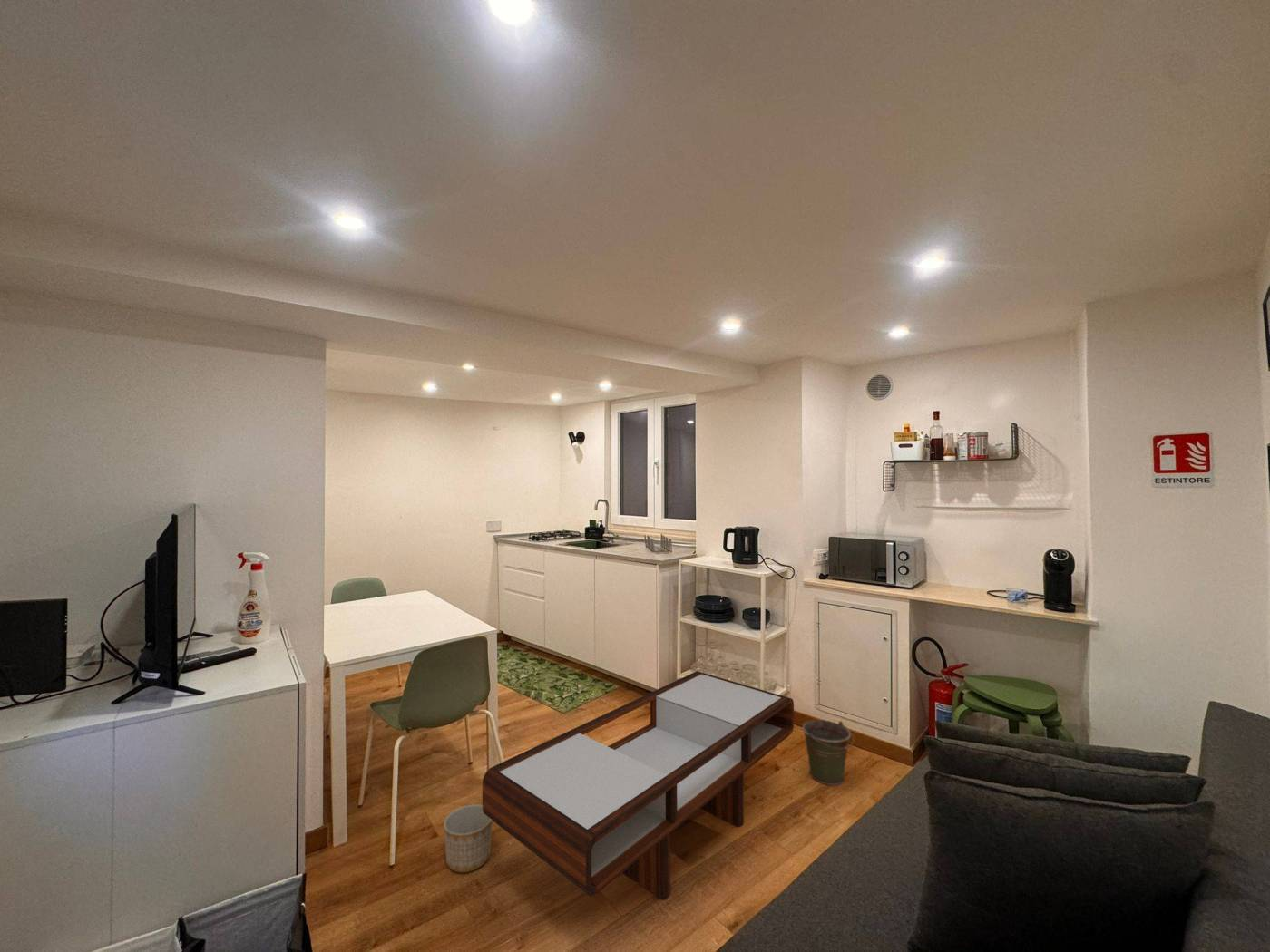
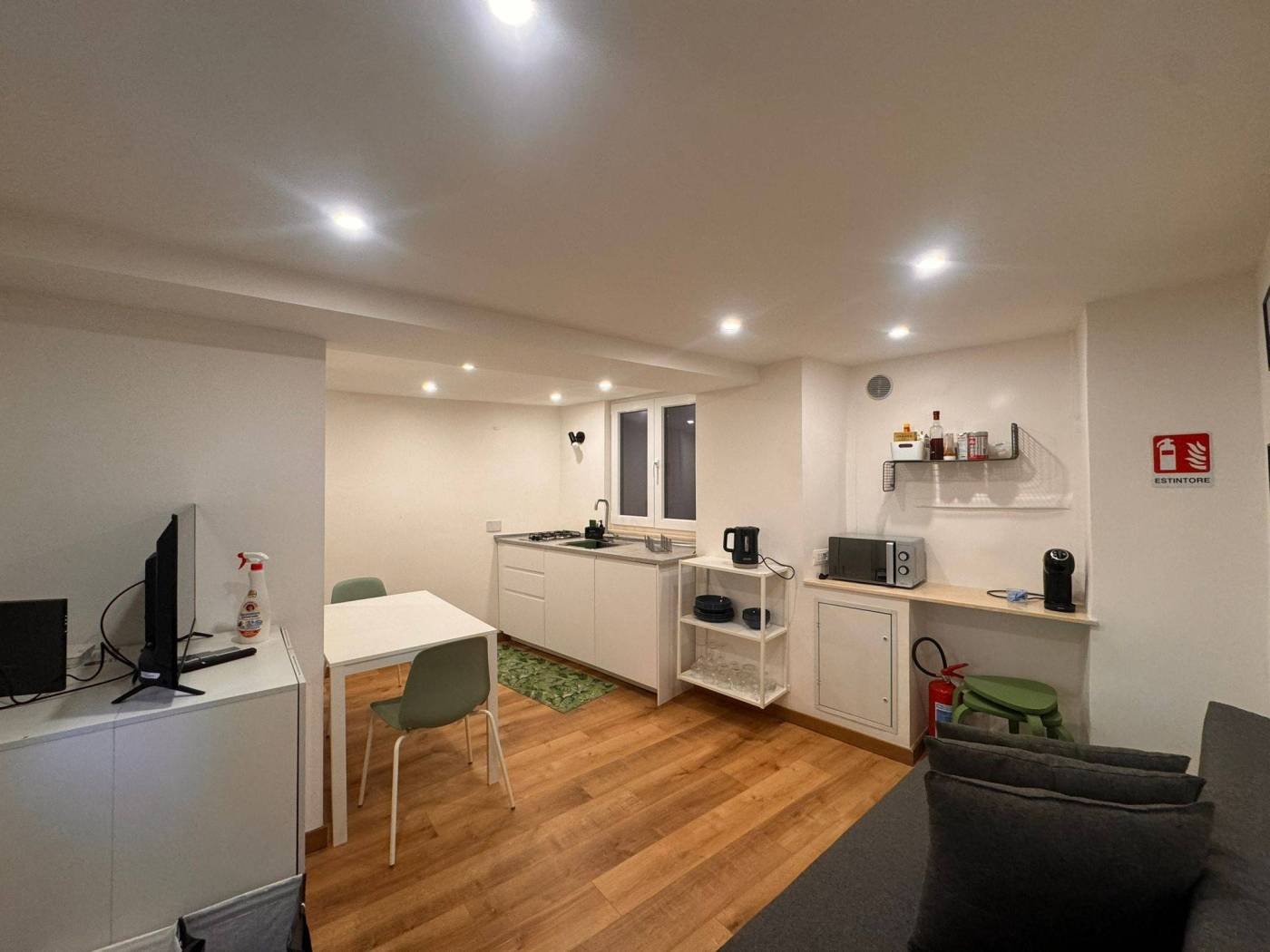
- bucket (827, 752)
- coffee table (661, 779)
- planter (468, 839)
